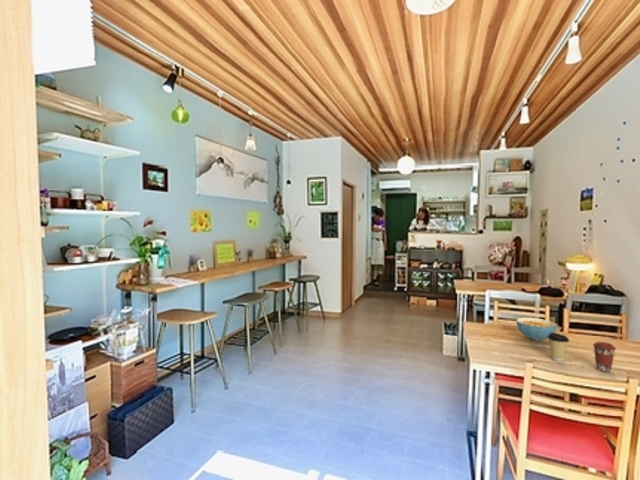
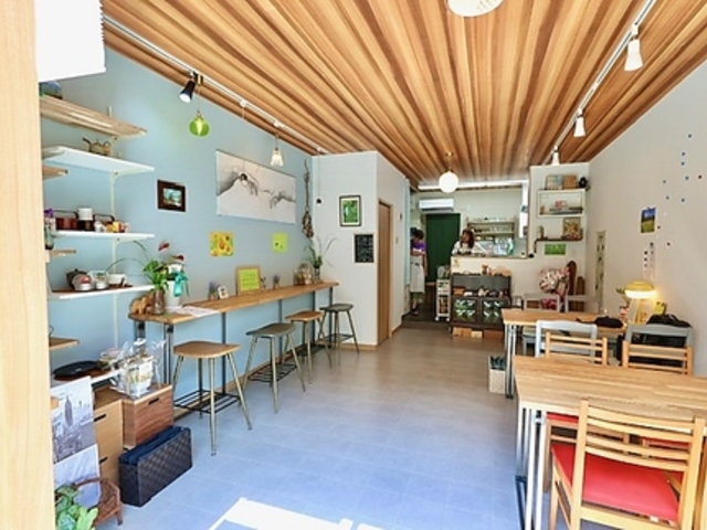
- coffee cup (603, 356)
- cereal bowl (535, 330)
- coffee cup (557, 346)
